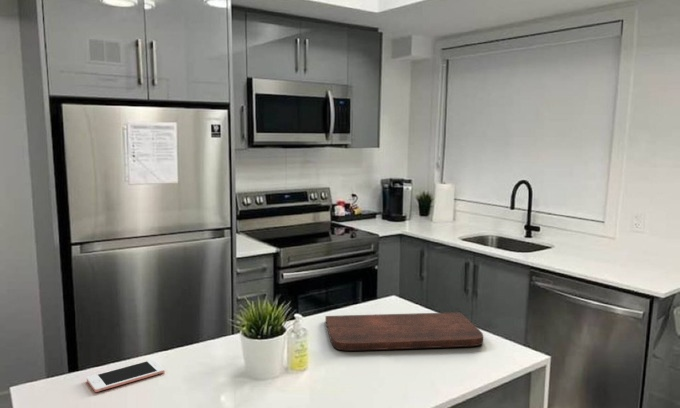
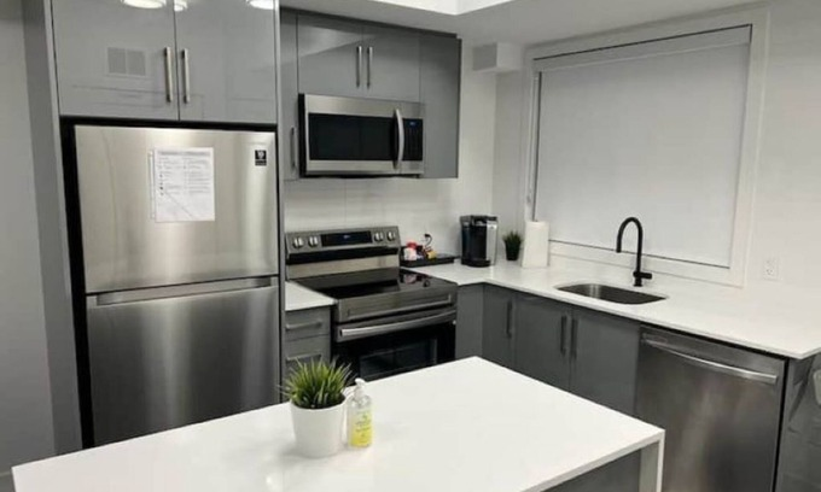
- cutting board (402, 330)
- cell phone (126, 374)
